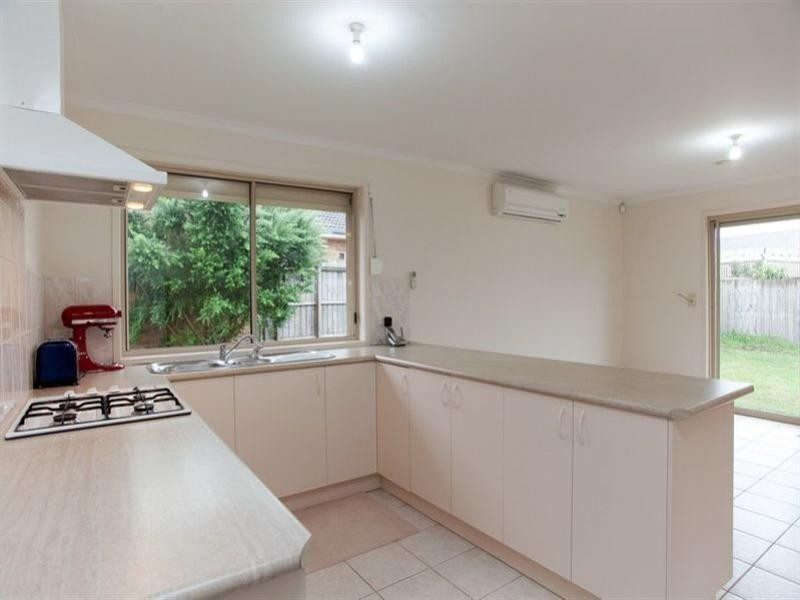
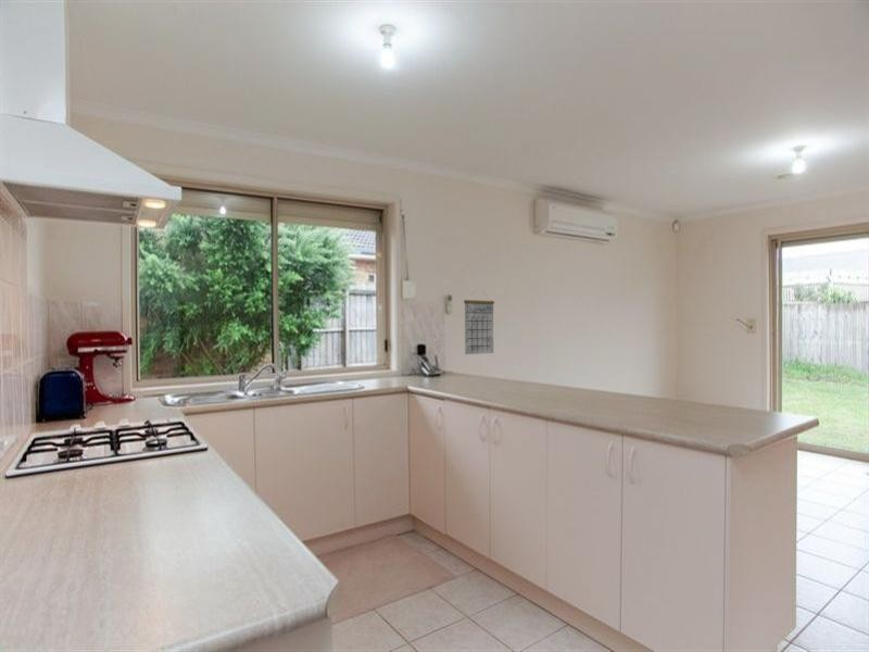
+ calendar (479, 321)
